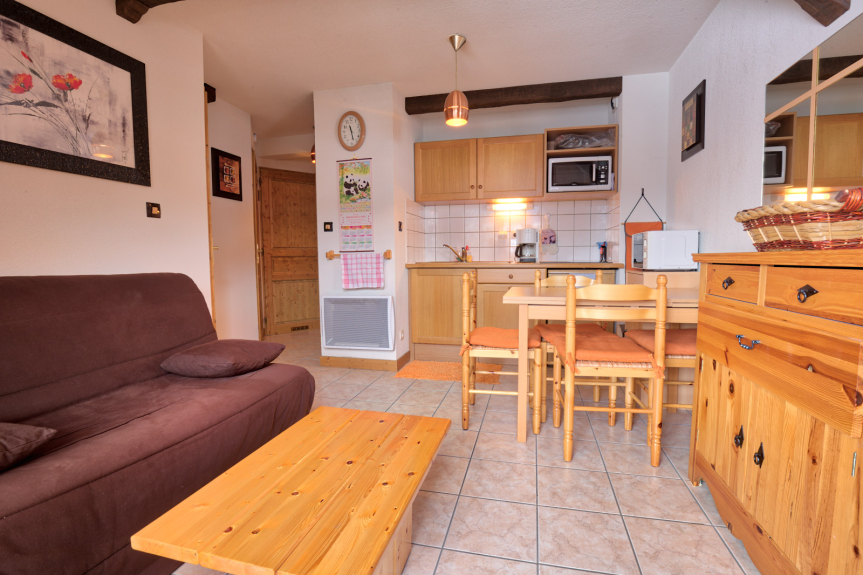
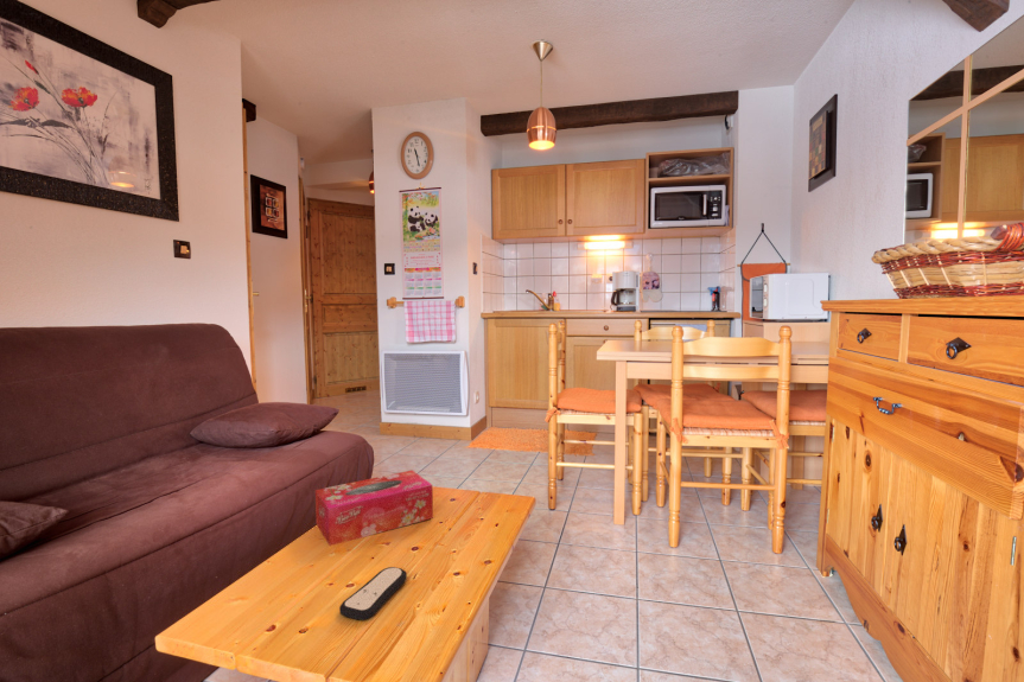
+ tissue box (375, 504)
+ remote control (376, 591)
